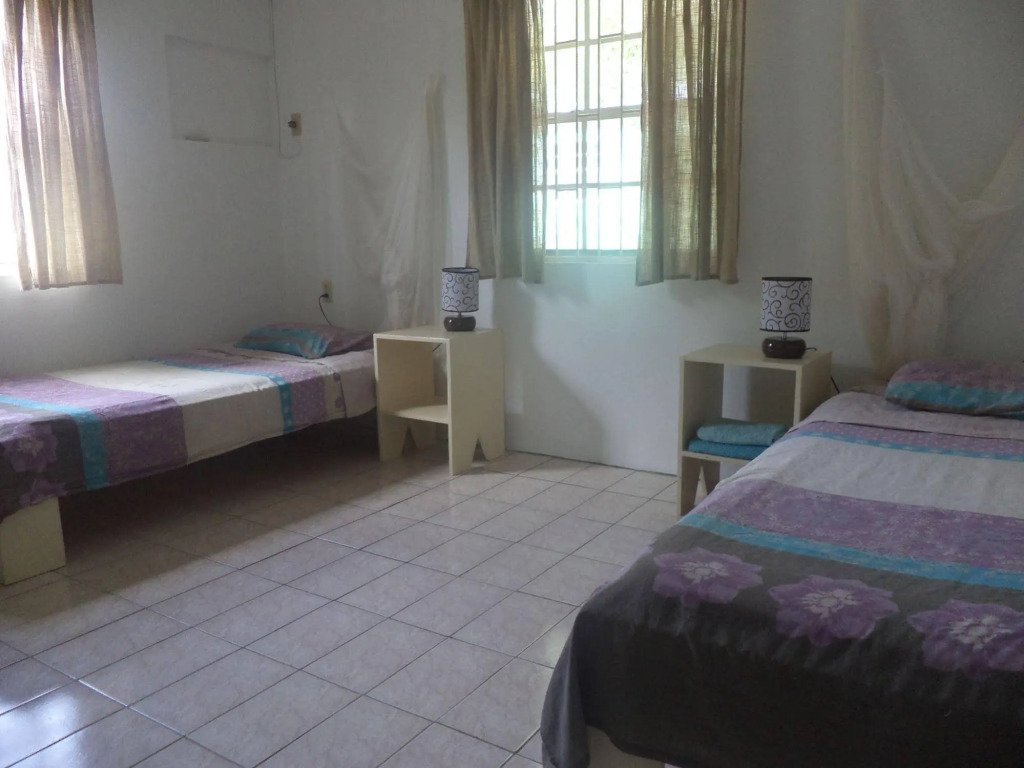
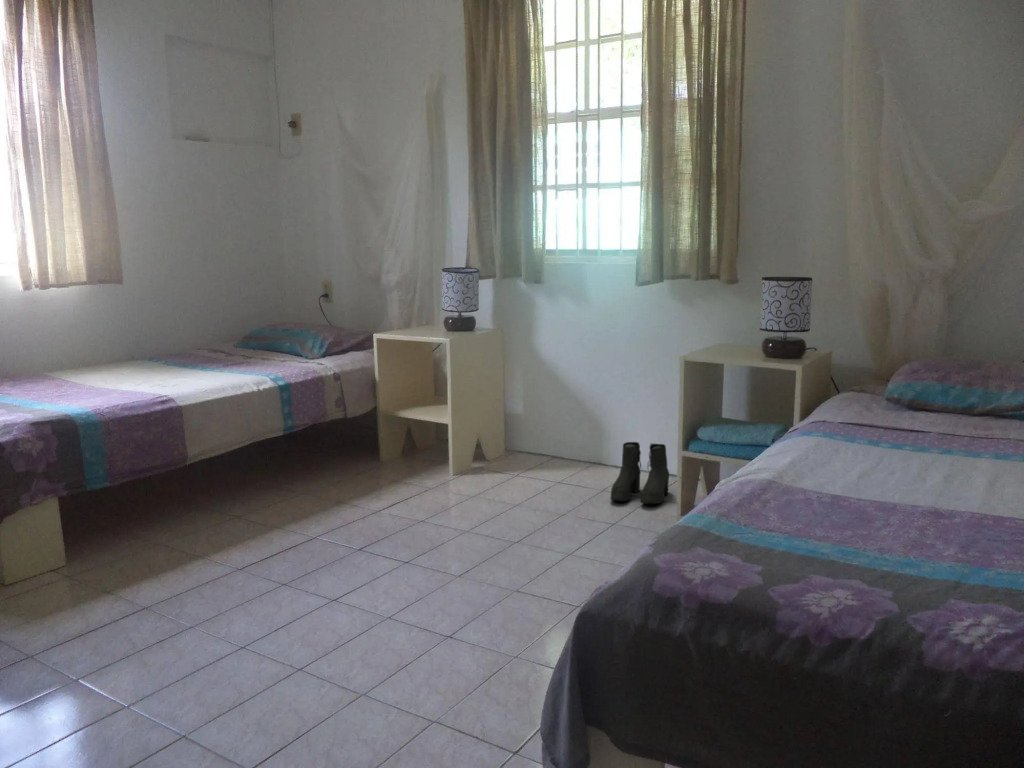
+ boots (640, 471)
